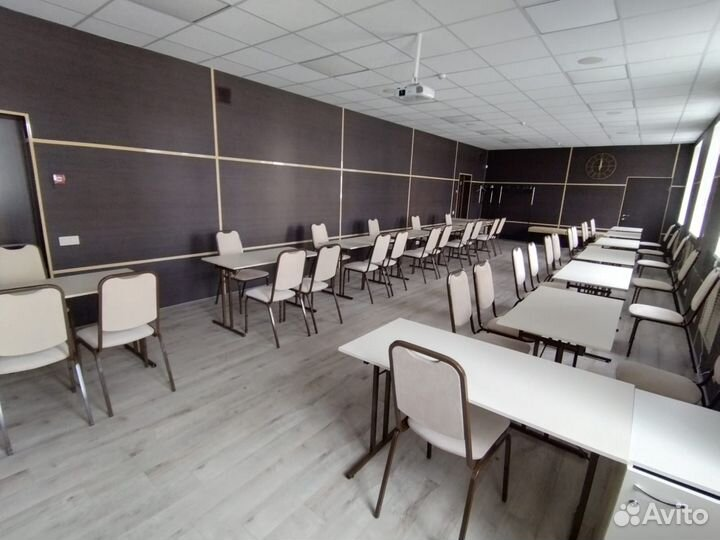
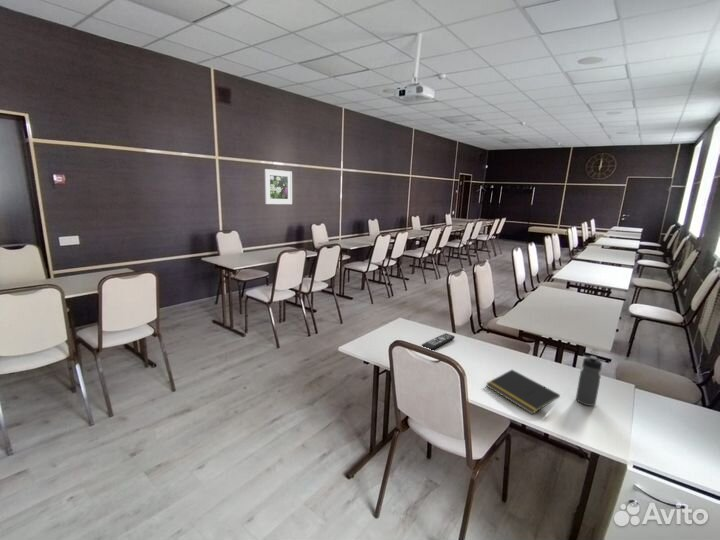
+ water bottle (589, 379)
+ remote control (438, 341)
+ notepad (521, 390)
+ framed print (278, 187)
